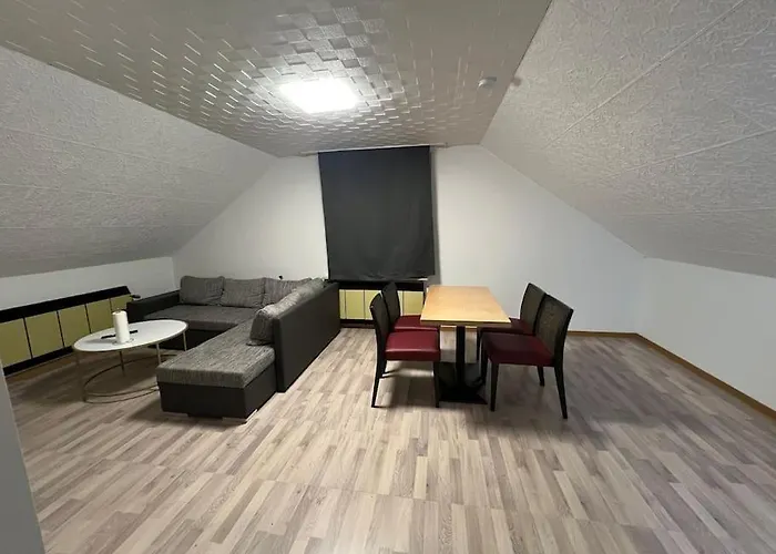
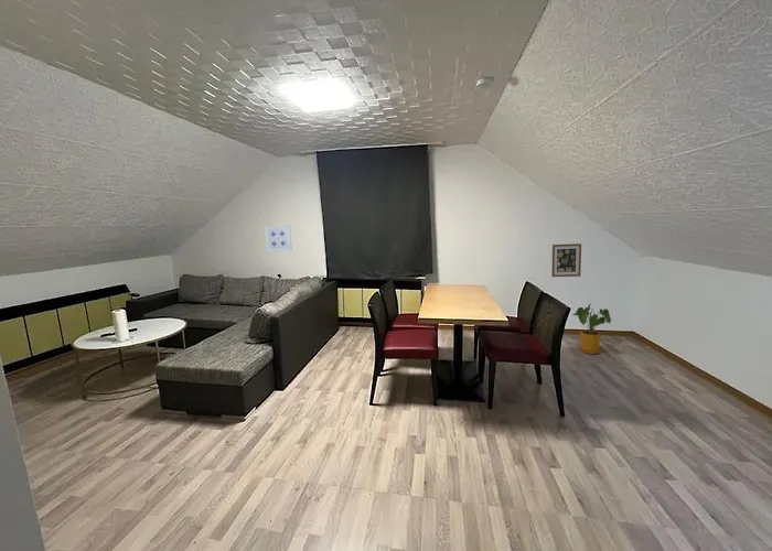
+ wall art (278, 238)
+ house plant (592, 327)
+ wall art (566, 260)
